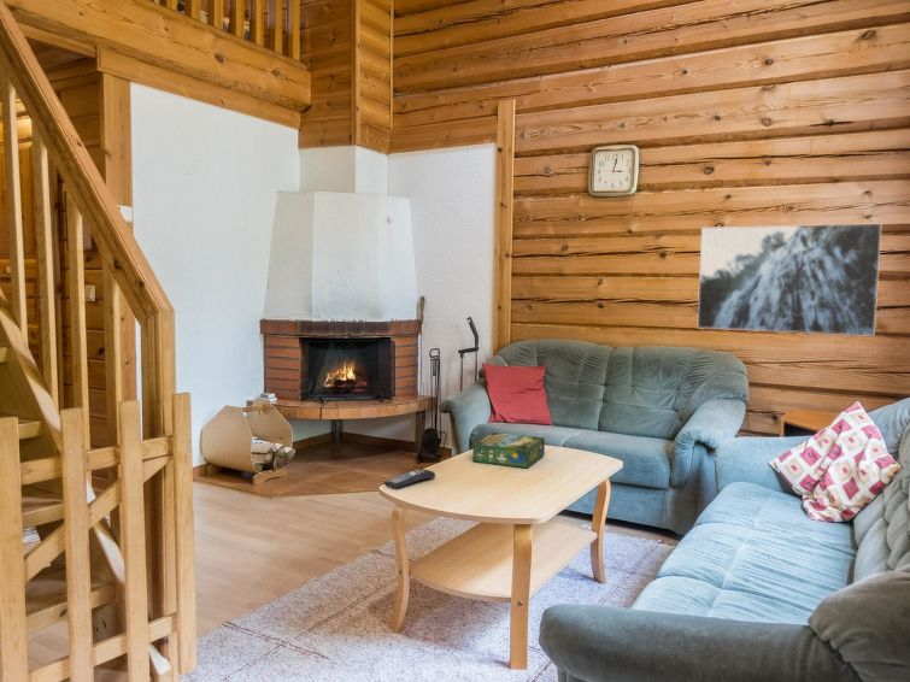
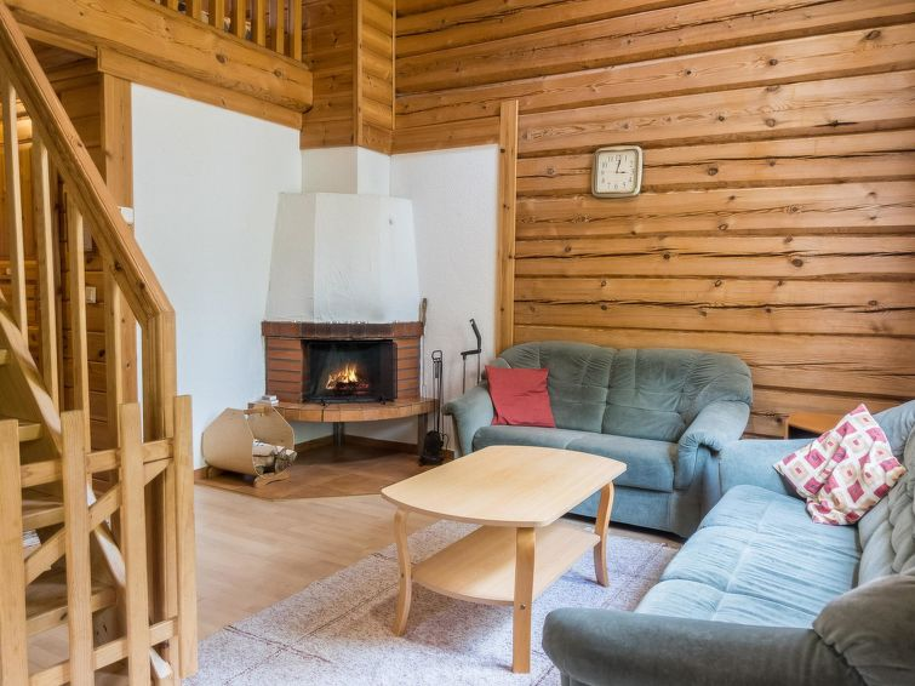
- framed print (783, 278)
- remote control (410, 477)
- board game (509, 449)
